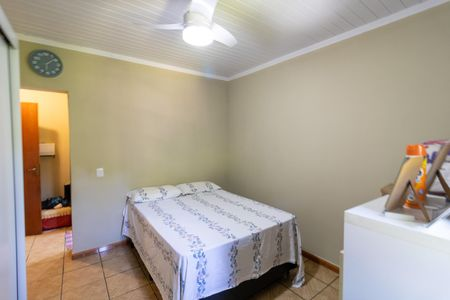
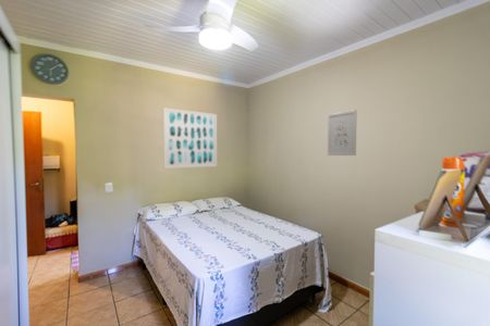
+ wall art (192, 139)
+ wall art (341, 134)
